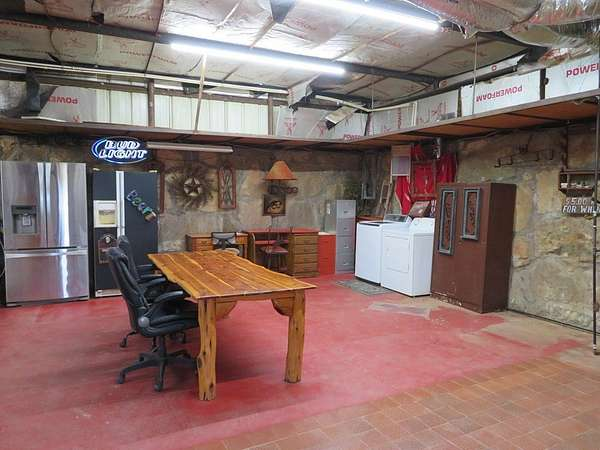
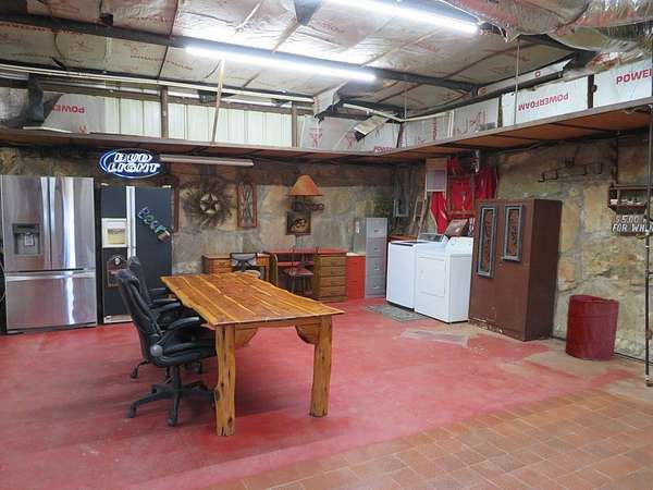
+ laundry hamper (591, 324)
